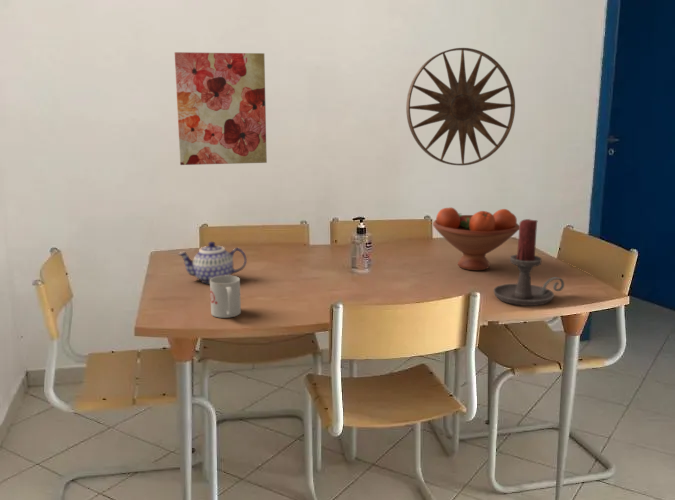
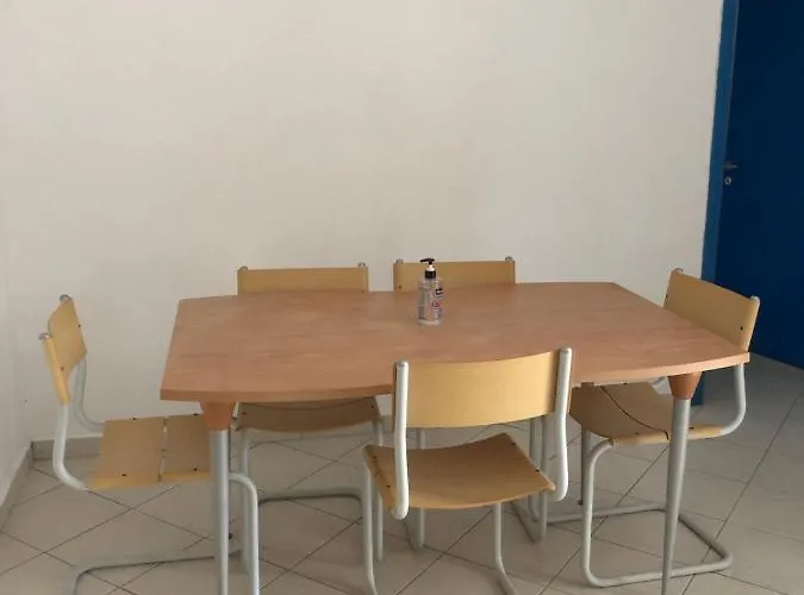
- wall art (222, 109)
- mug (226, 298)
- wall art (461, 107)
- fruit bowl (475, 236)
- candle holder (533, 258)
- teapot (212, 261)
